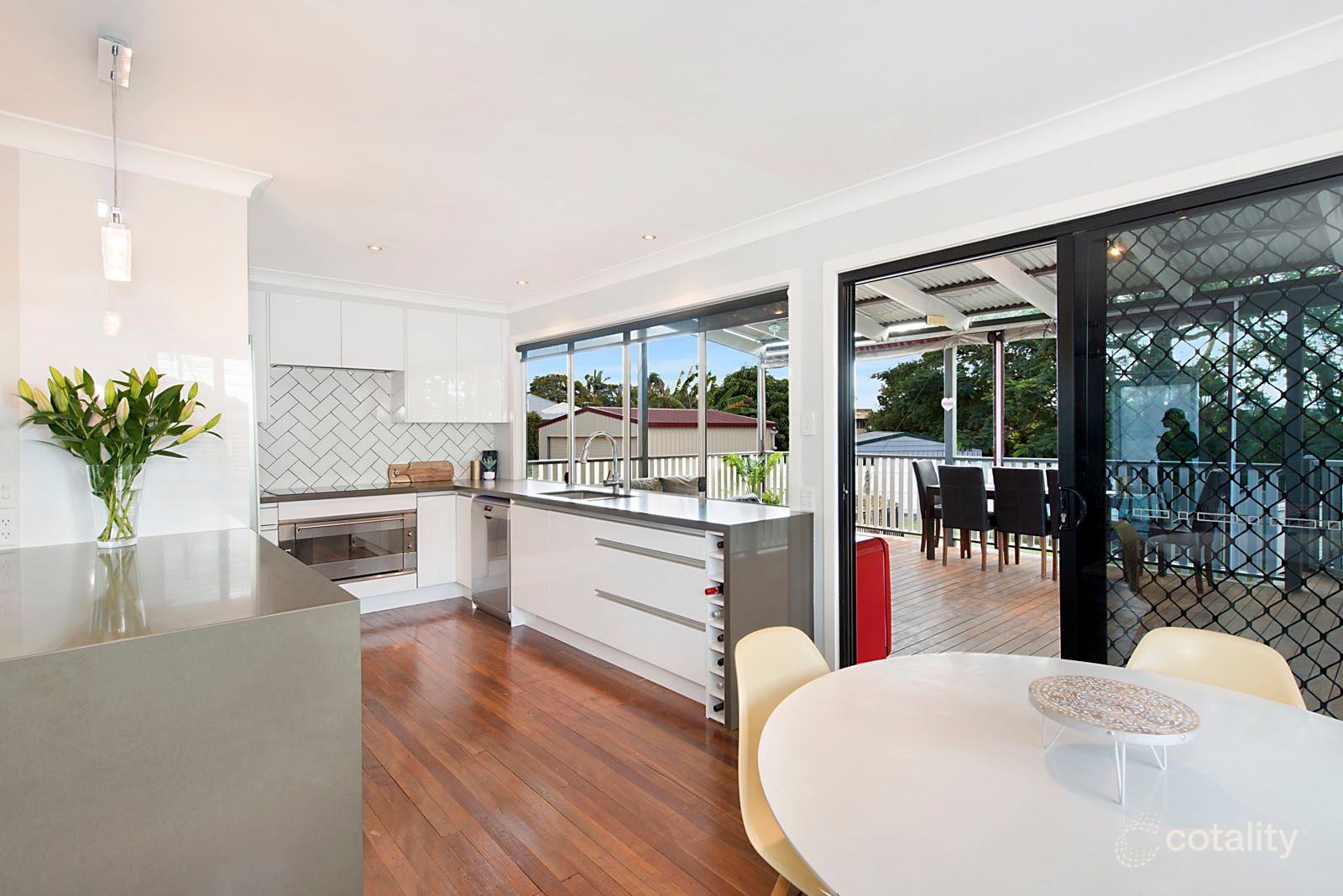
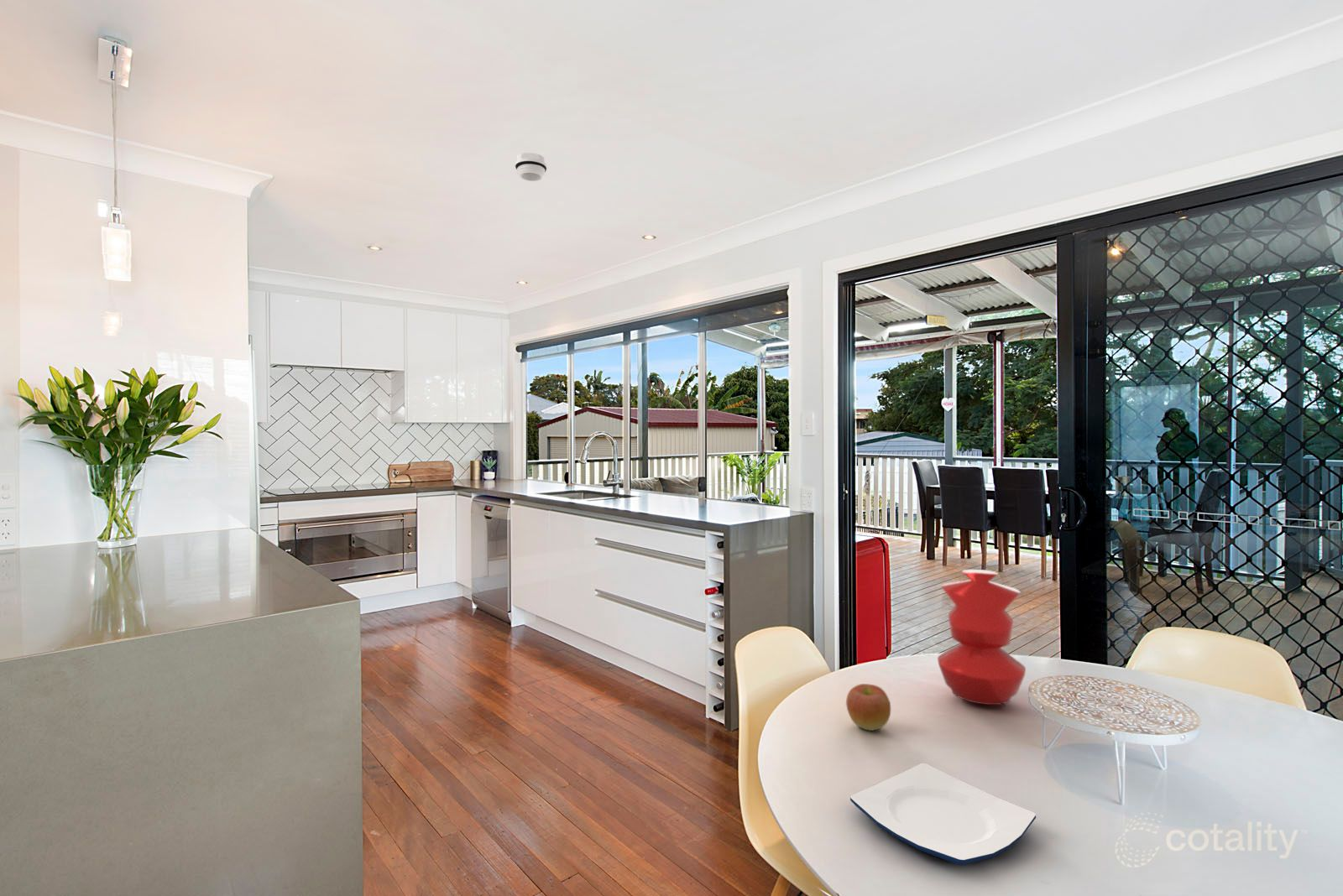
+ vase (980, 636)
+ smoke detector (530, 167)
+ plate (940, 814)
+ apple (868, 706)
